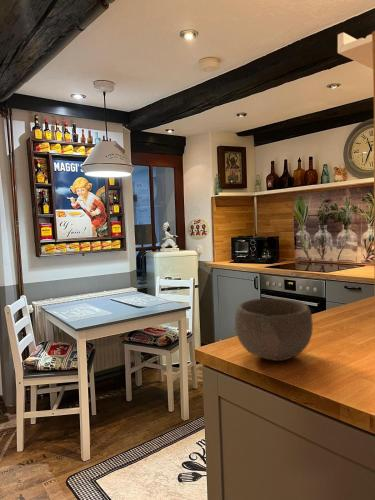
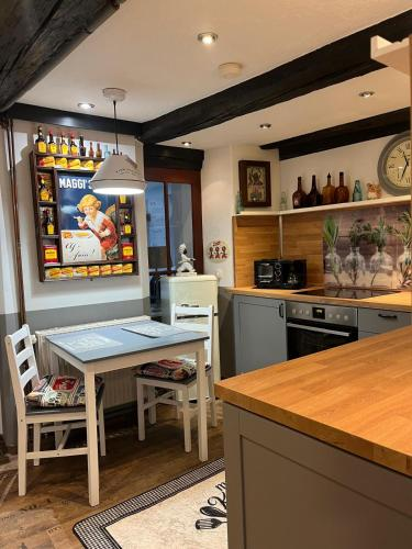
- bowl (272, 331)
